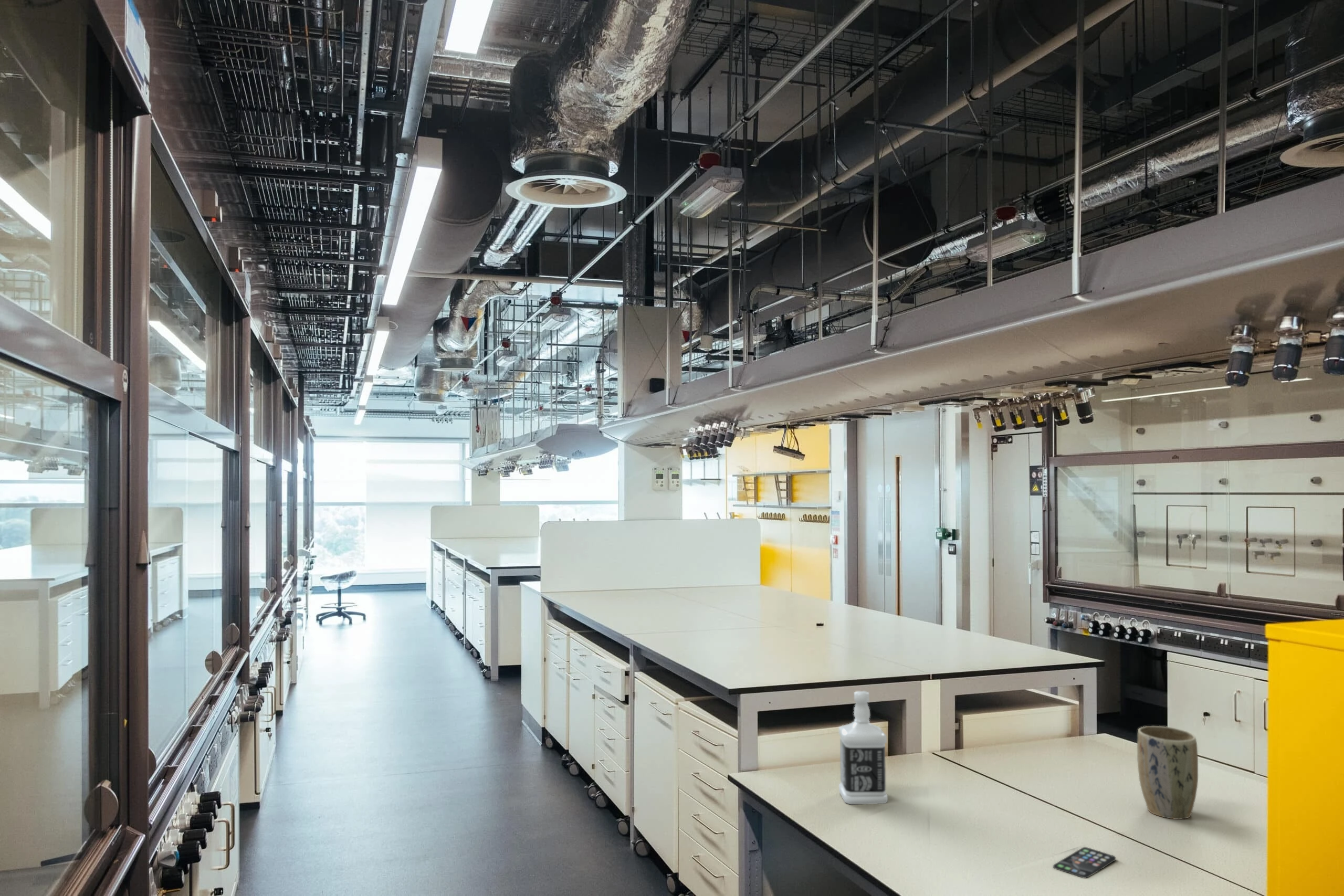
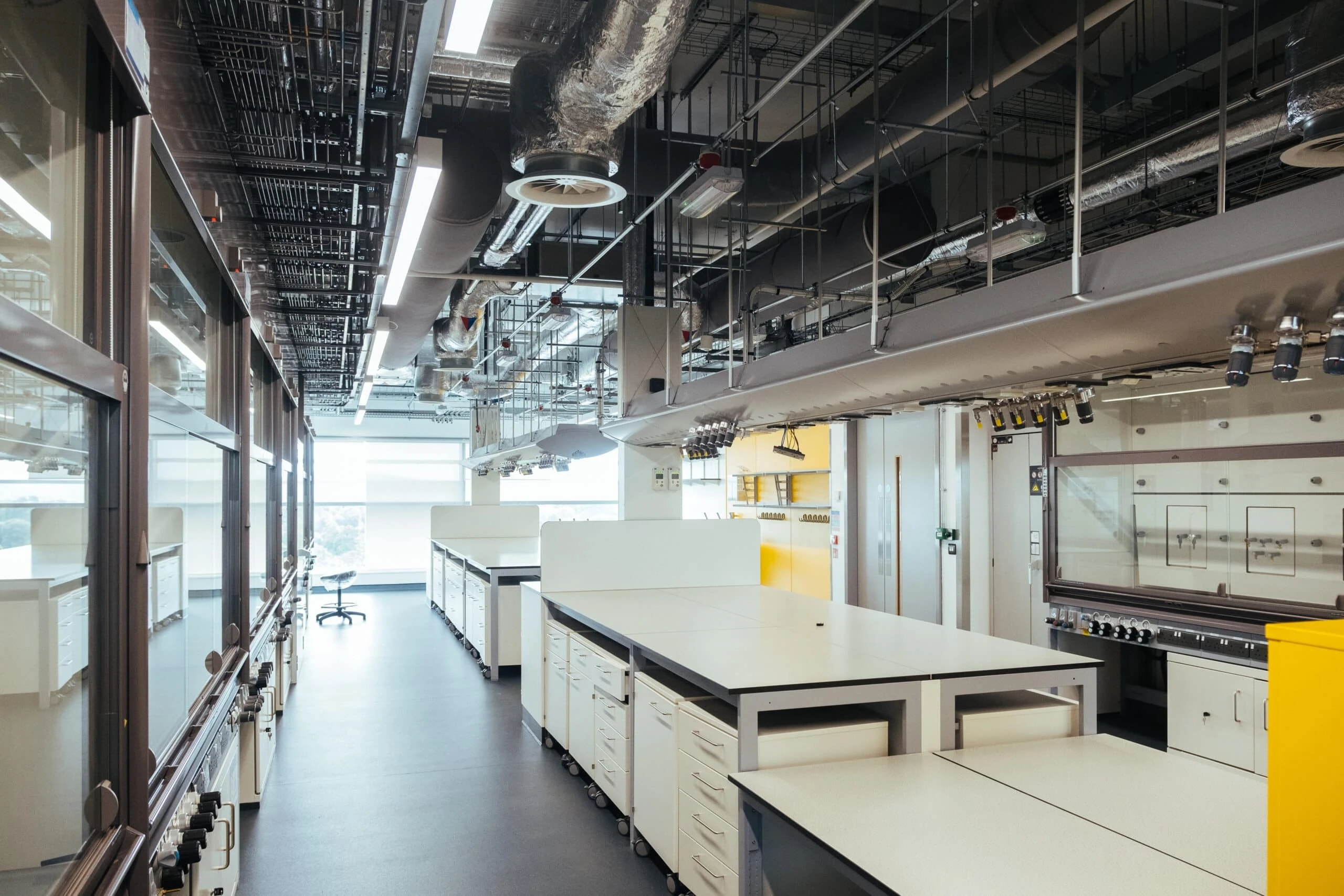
- smartphone (1085, 862)
- bottle (862, 744)
- plant pot (1167, 772)
